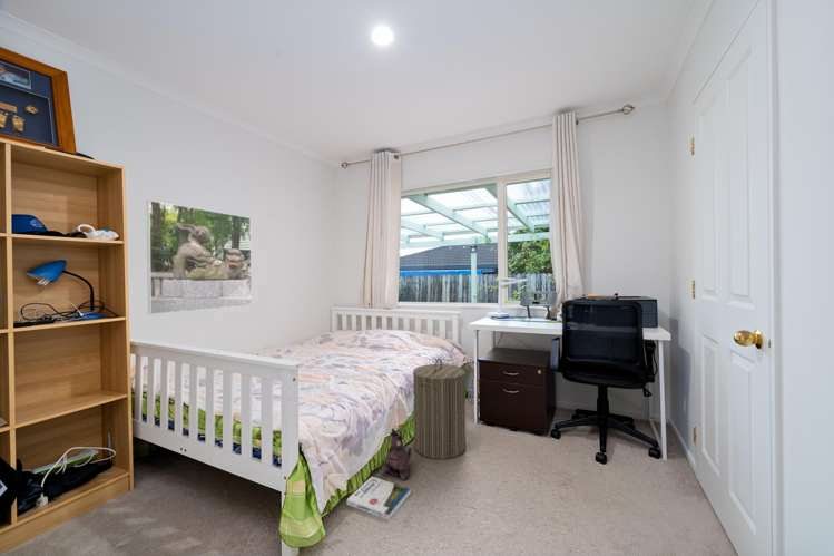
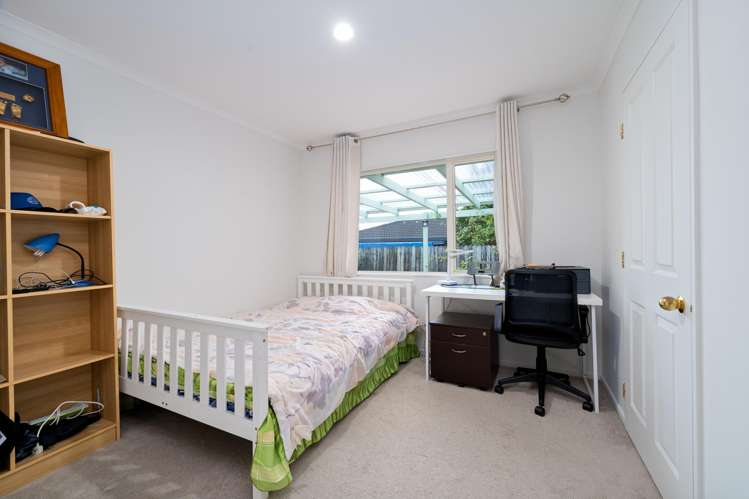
- laundry hamper (439, 402)
- plush toy (400, 449)
- book (379, 496)
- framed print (206, 260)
